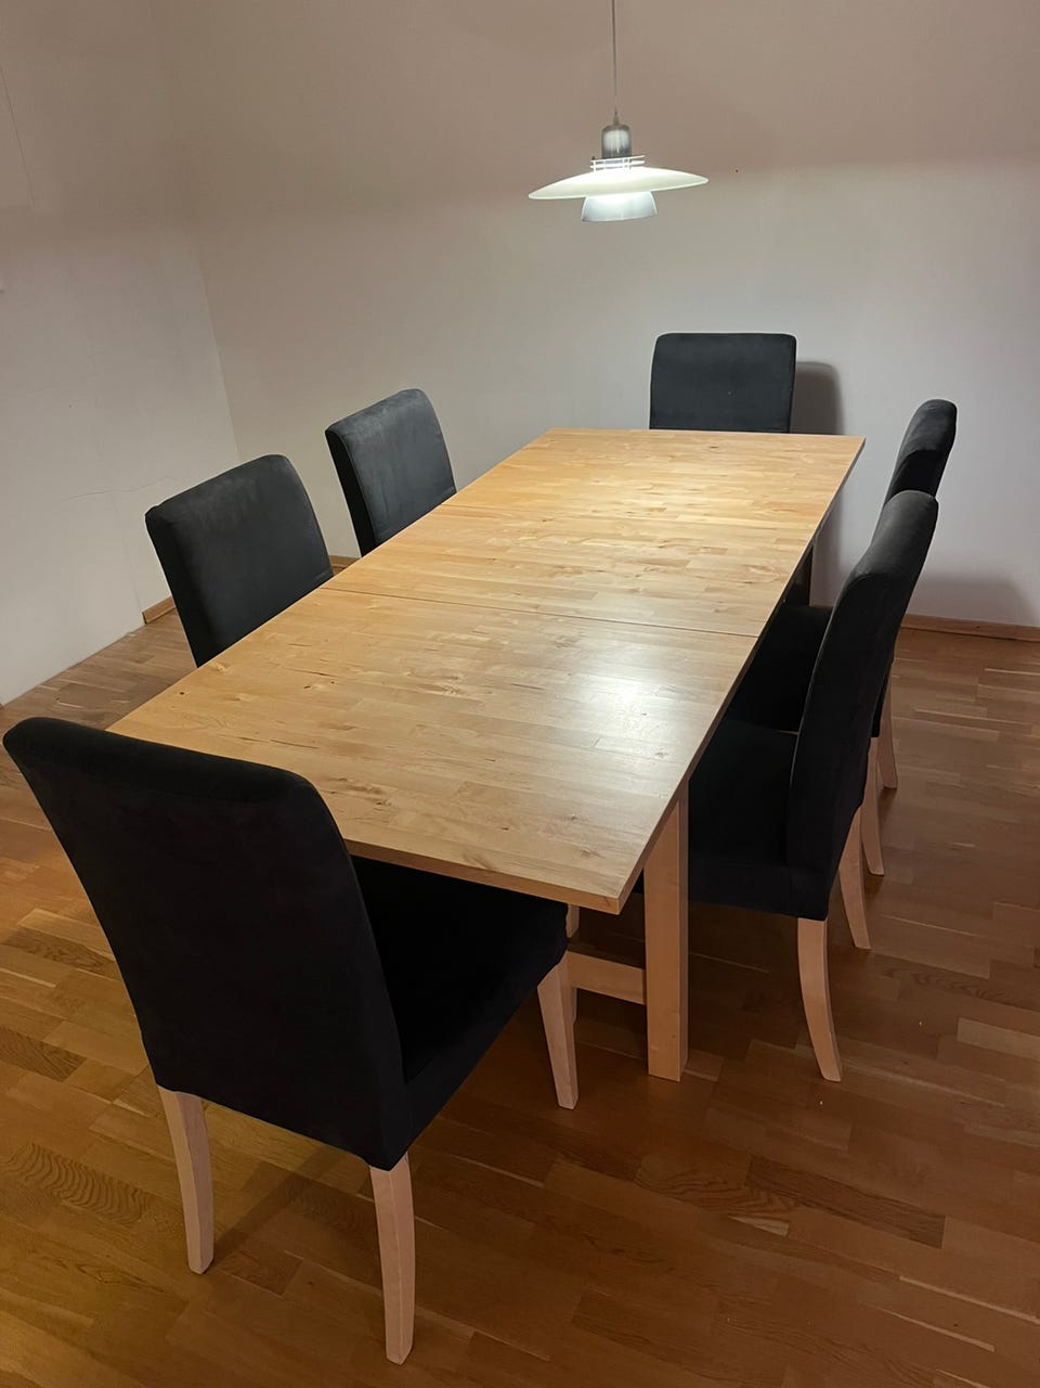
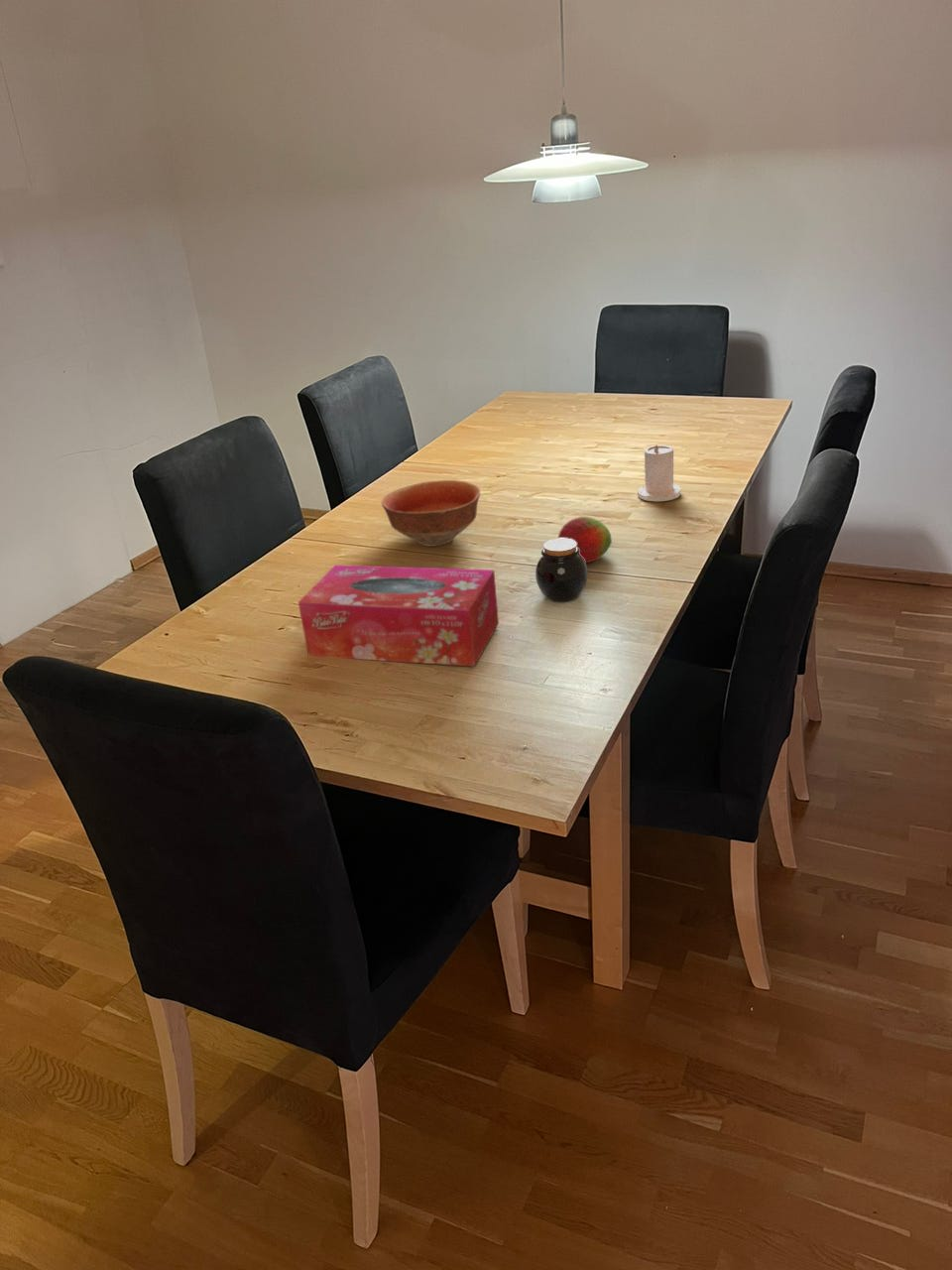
+ candle (658, 468)
+ jar (561, 570)
+ fruit (584, 538)
+ tissue box (401, 612)
+ bowl (432, 517)
